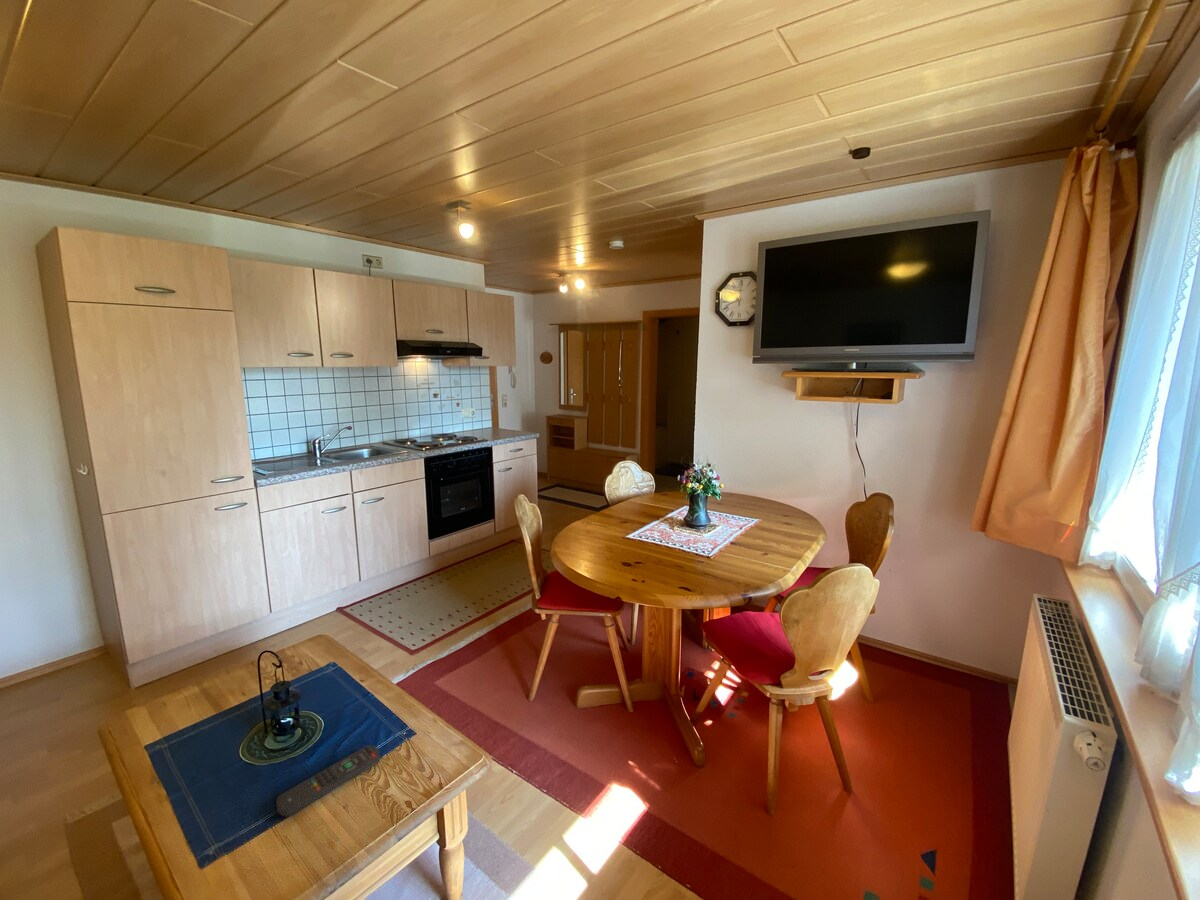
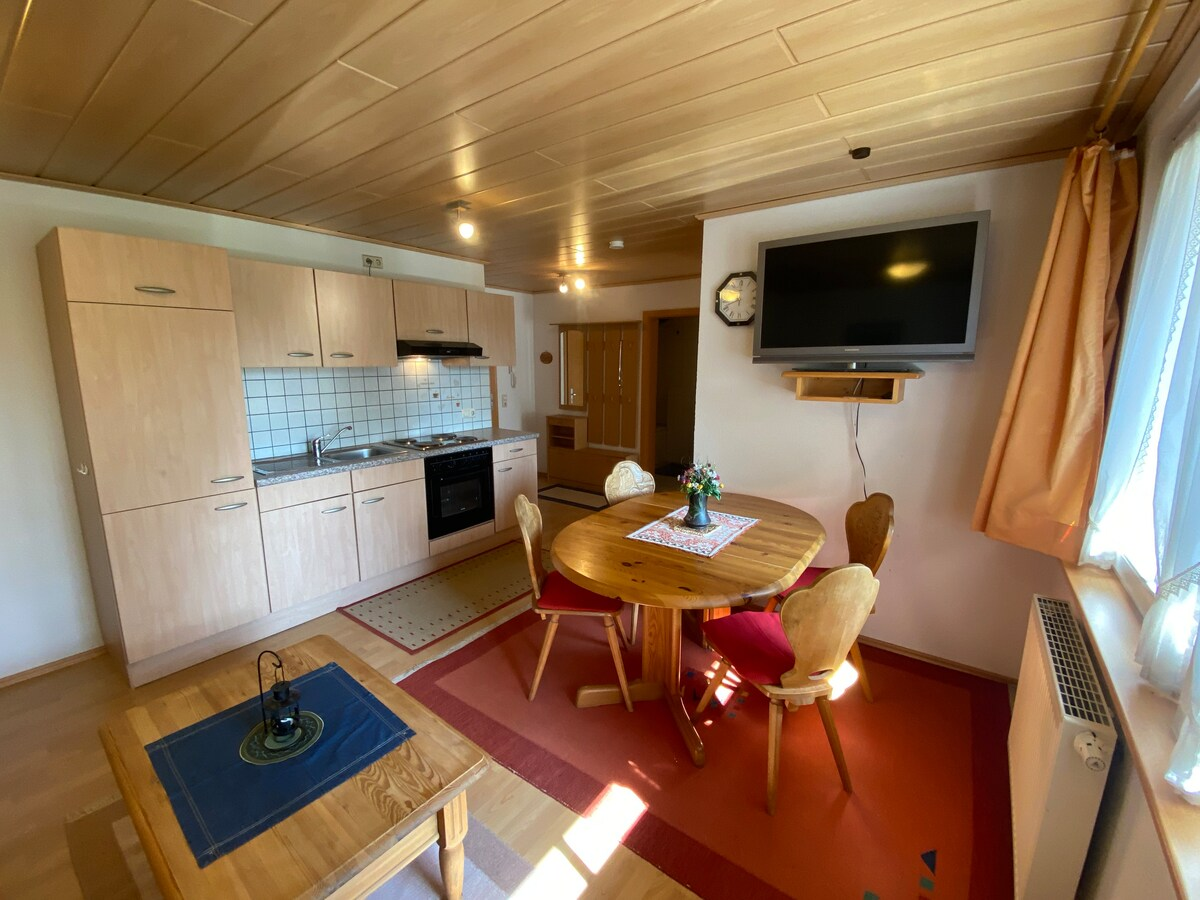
- remote control (331, 777)
